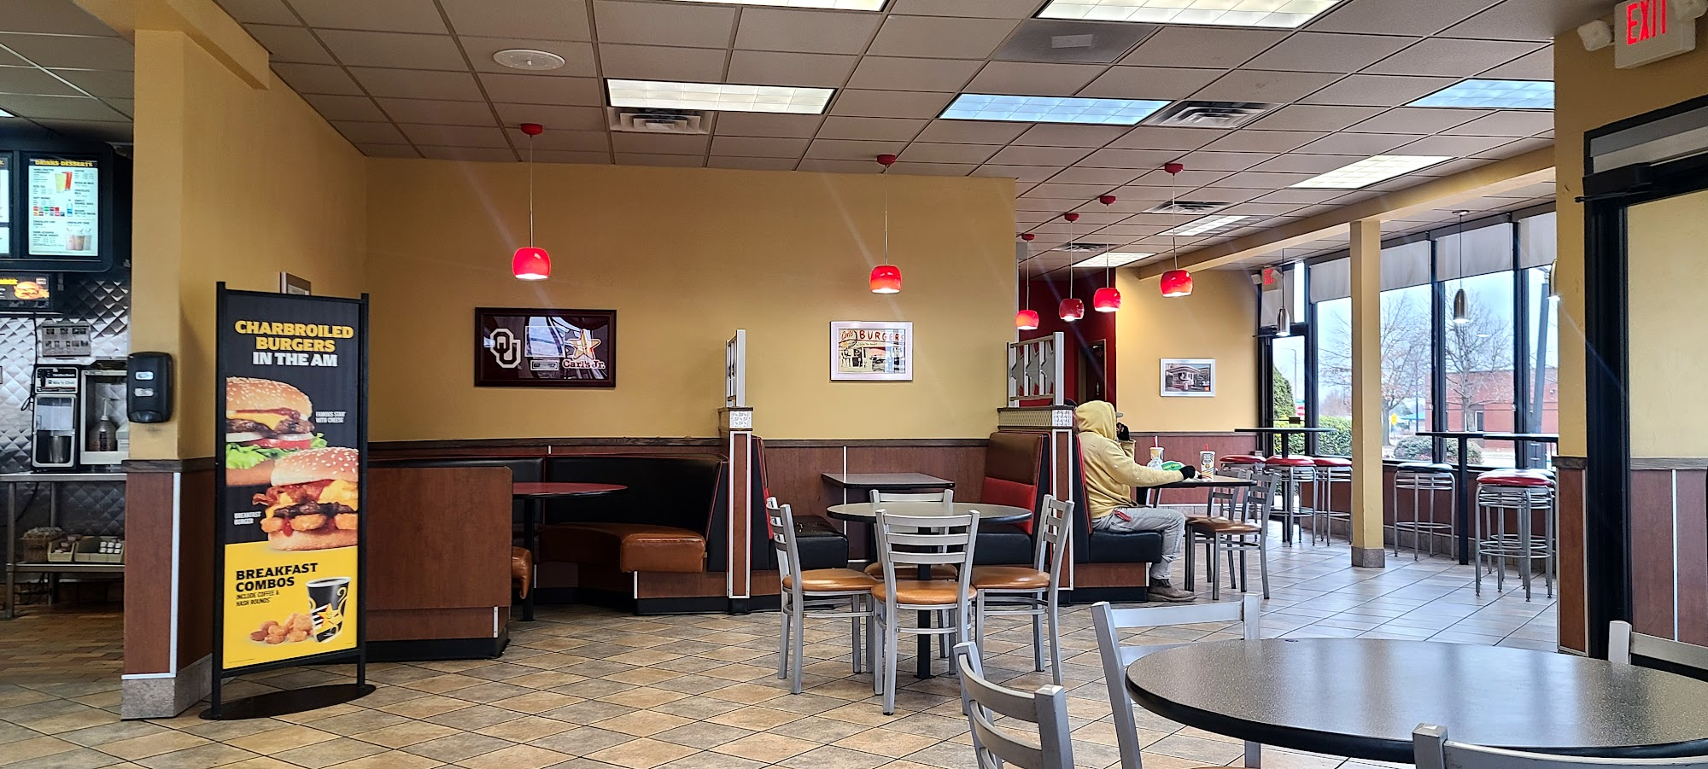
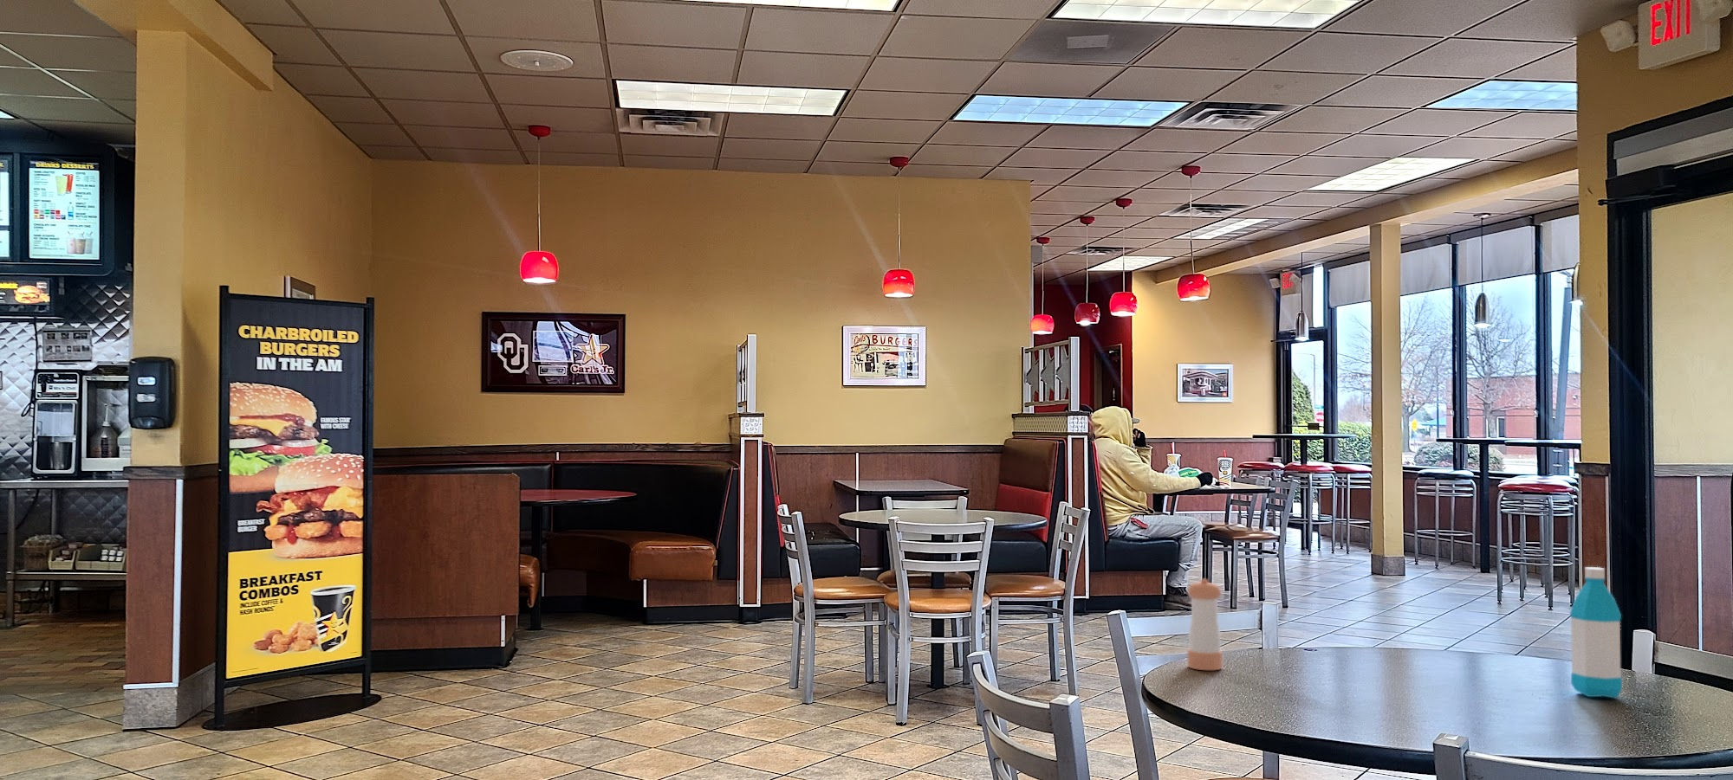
+ water bottle (1595, 631)
+ pepper shaker (1205, 622)
